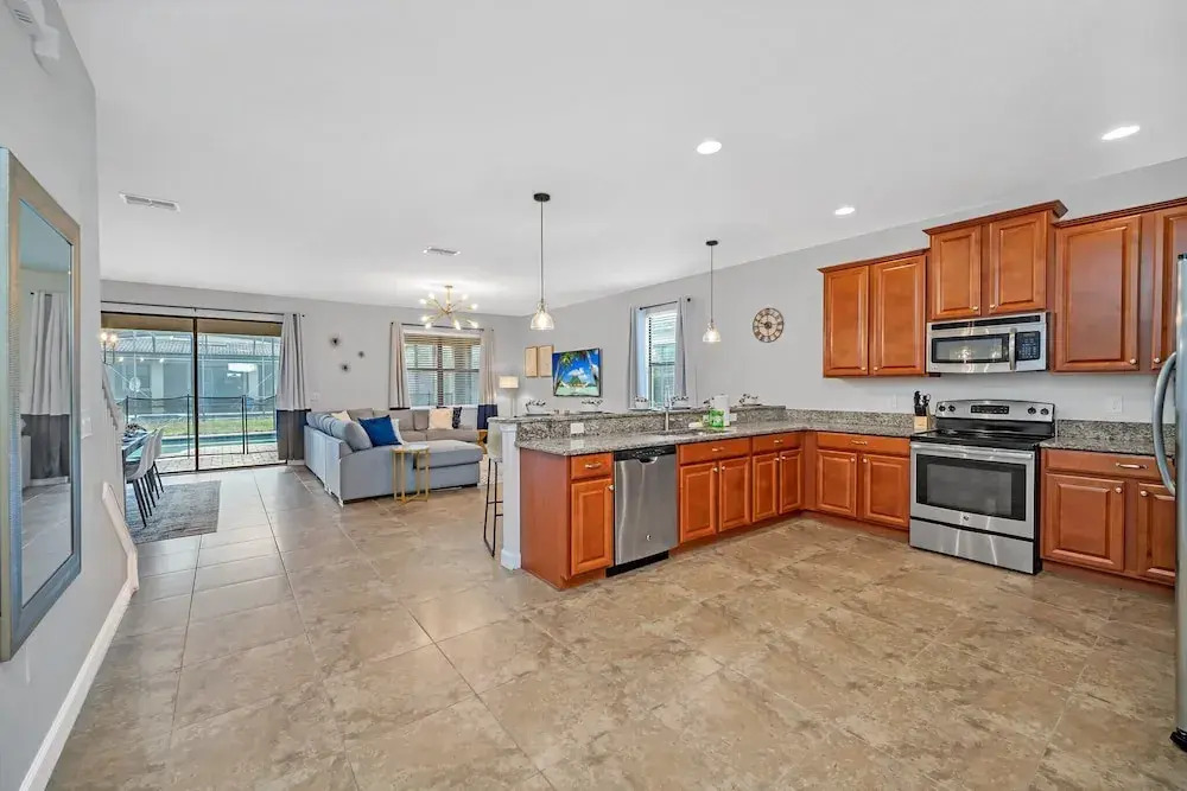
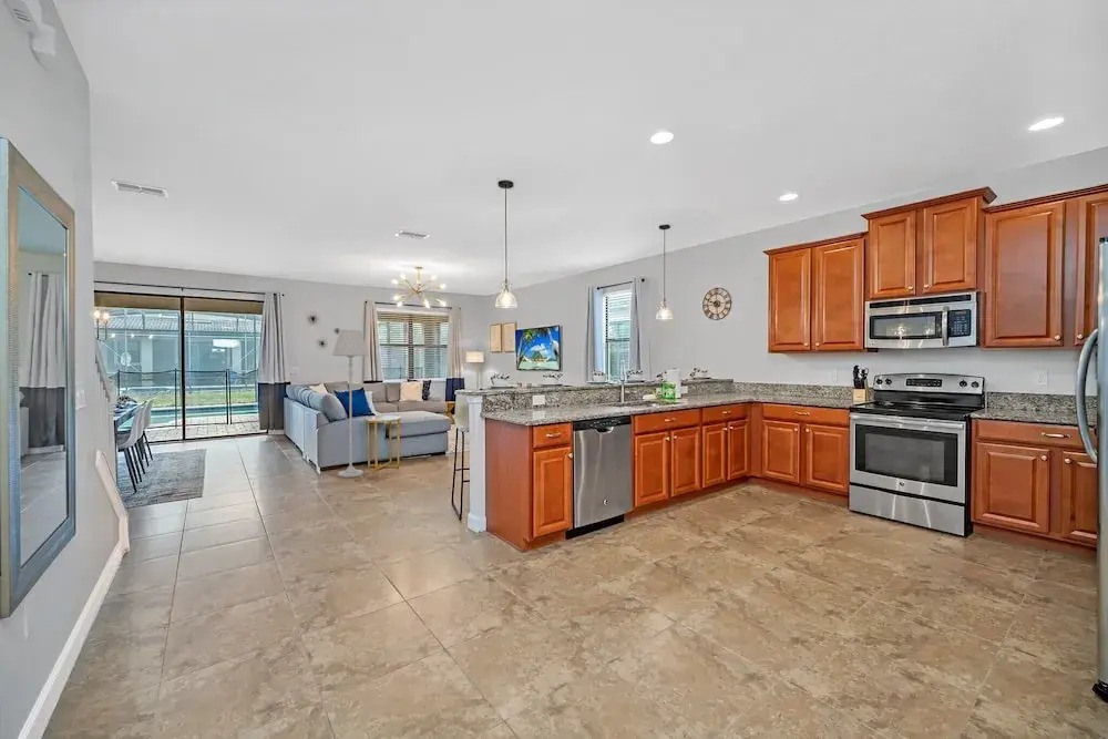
+ floor lamp (350, 402)
